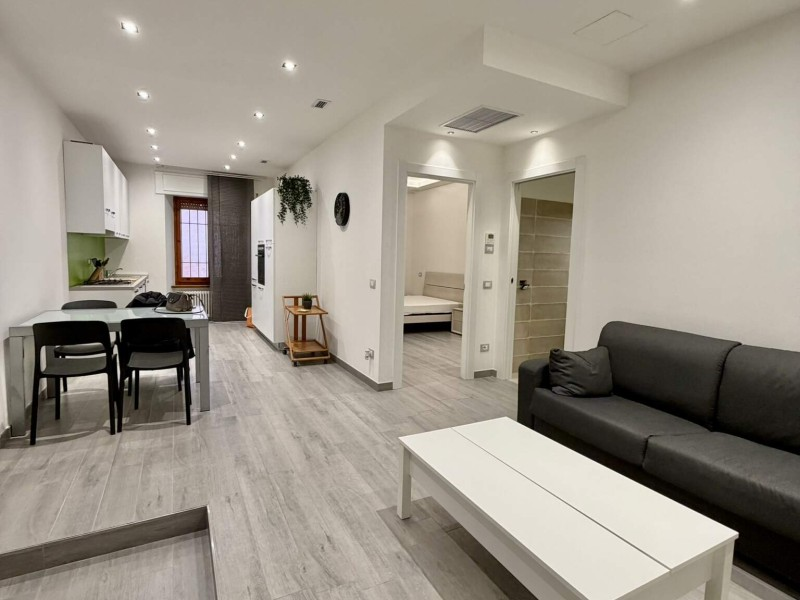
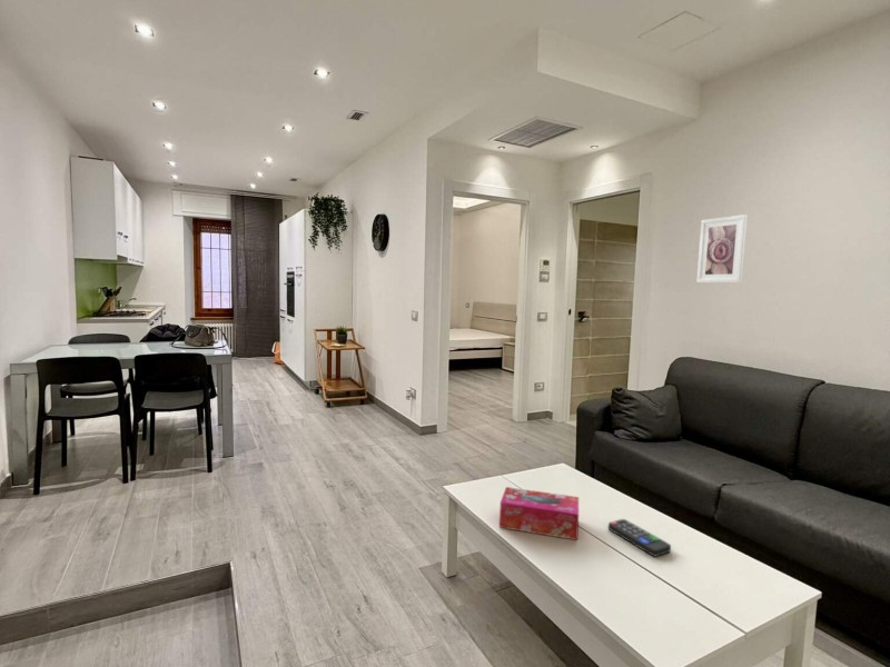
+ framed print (721, 250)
+ remote control (637, 536)
+ tissue box (540, 511)
